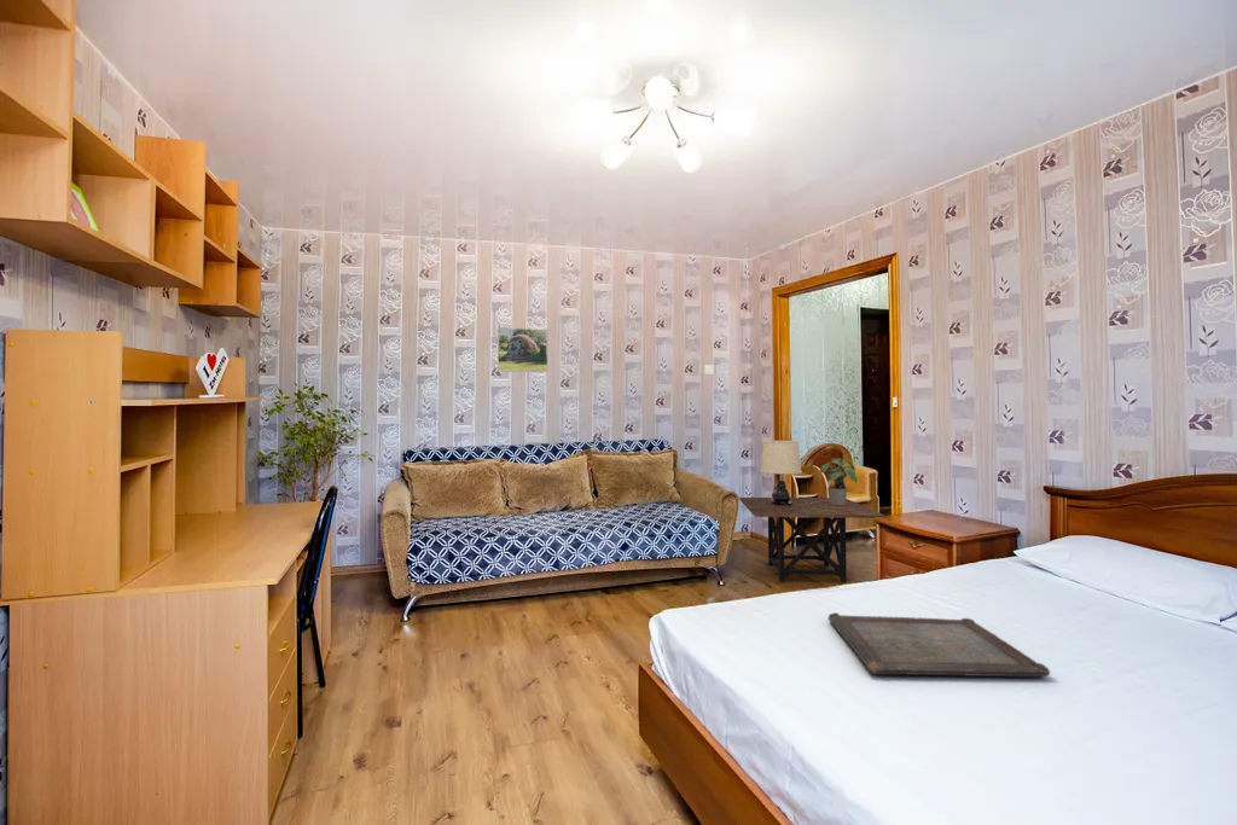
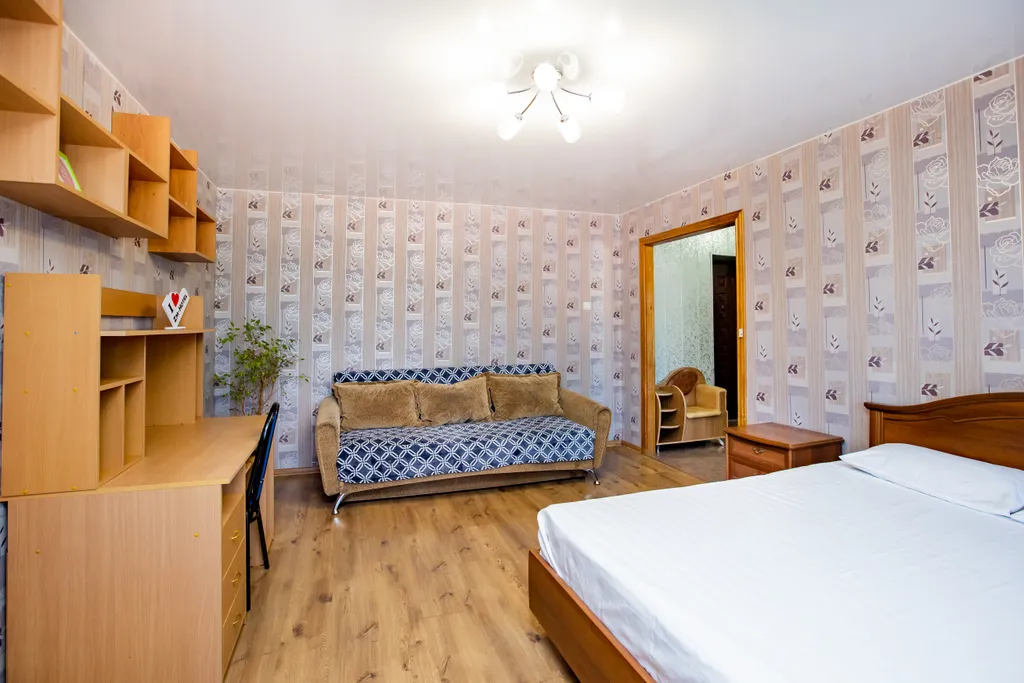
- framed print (522, 350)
- potted plant (838, 481)
- serving tray (925, 643)
- table lamp (780, 472)
- side table (805, 539)
